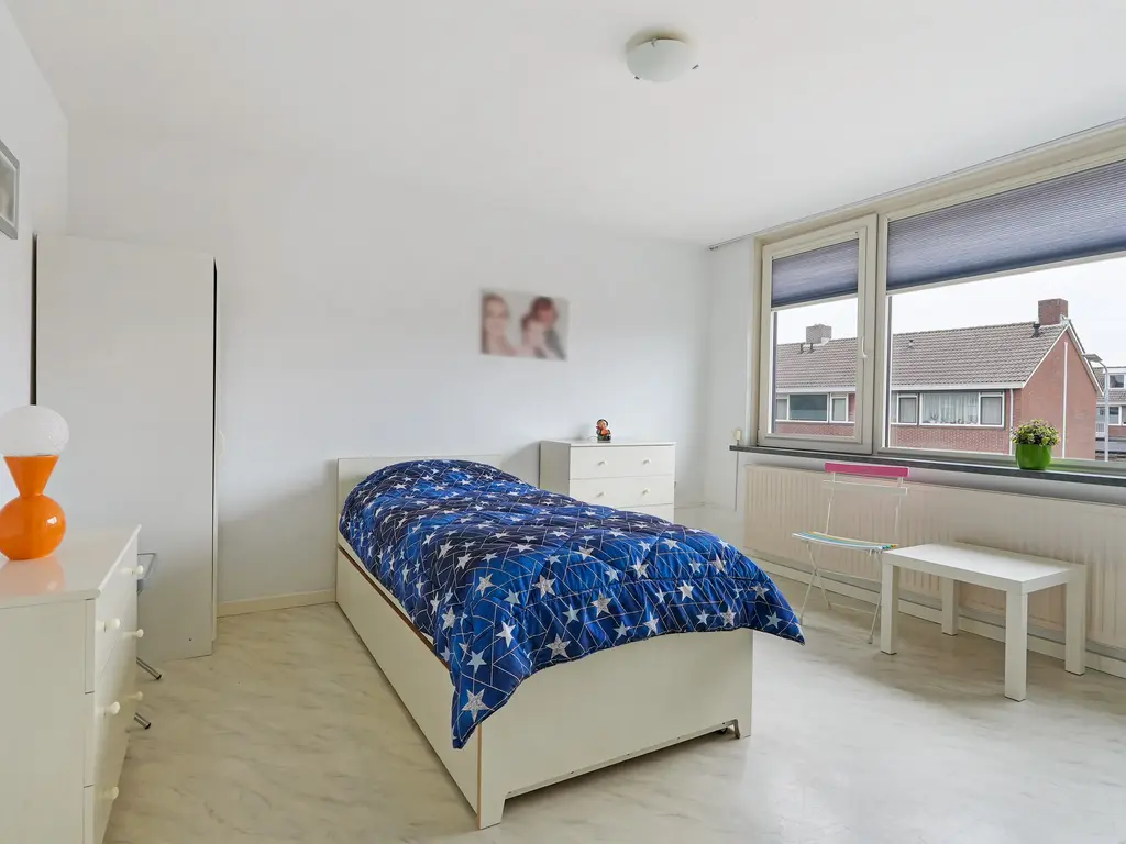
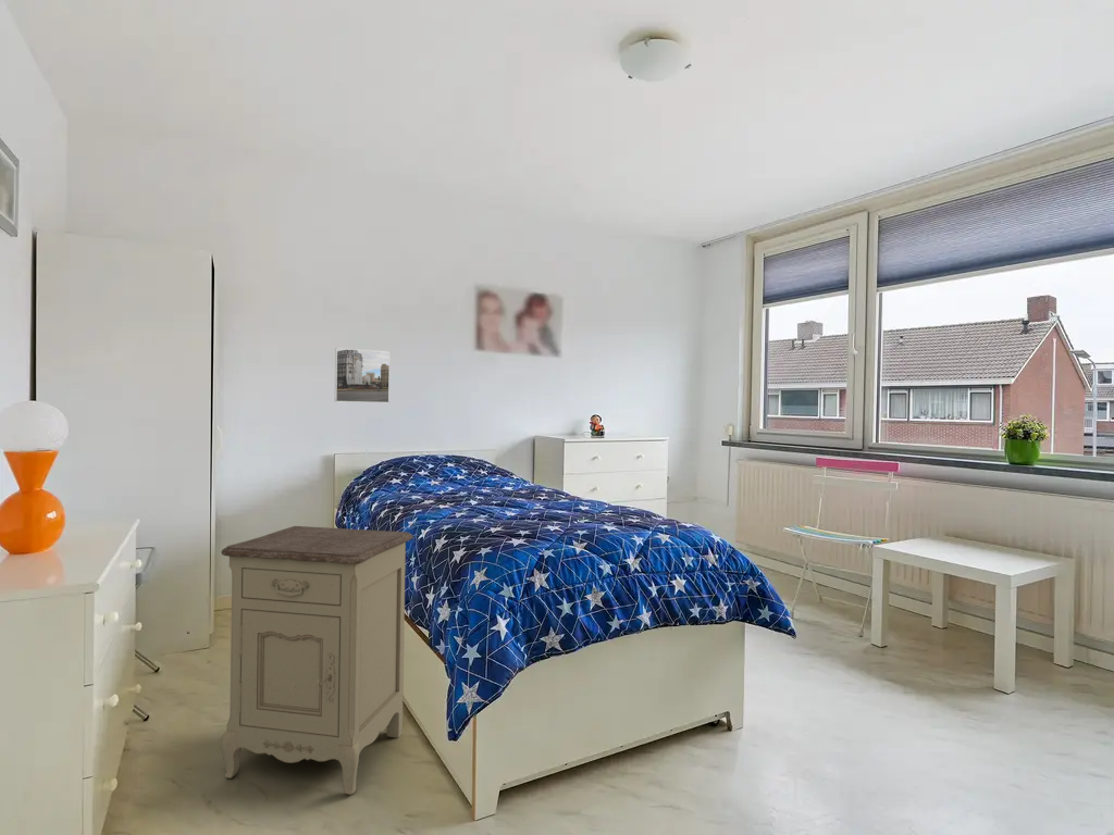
+ nightstand (315, 650)
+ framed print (362, 376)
